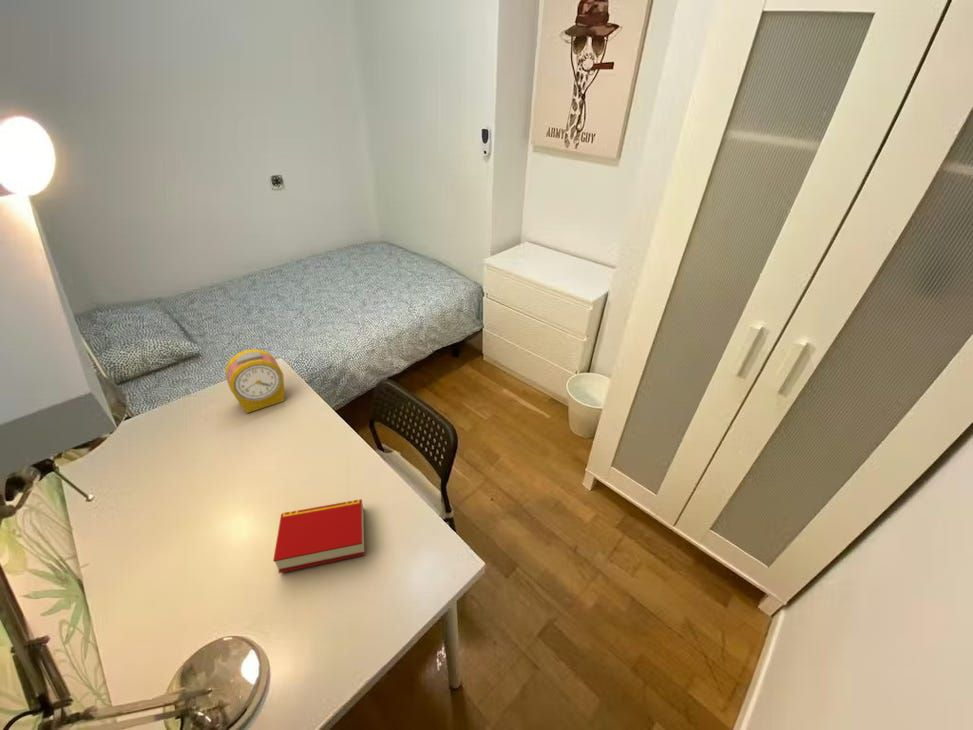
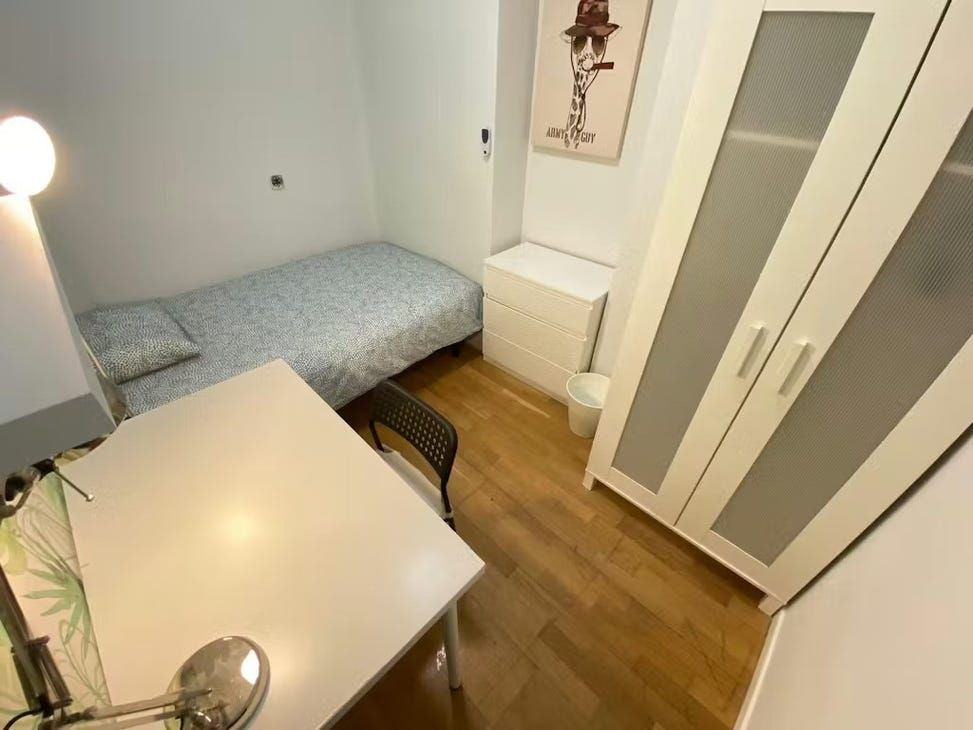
- alarm clock (255, 378)
- book (322, 532)
